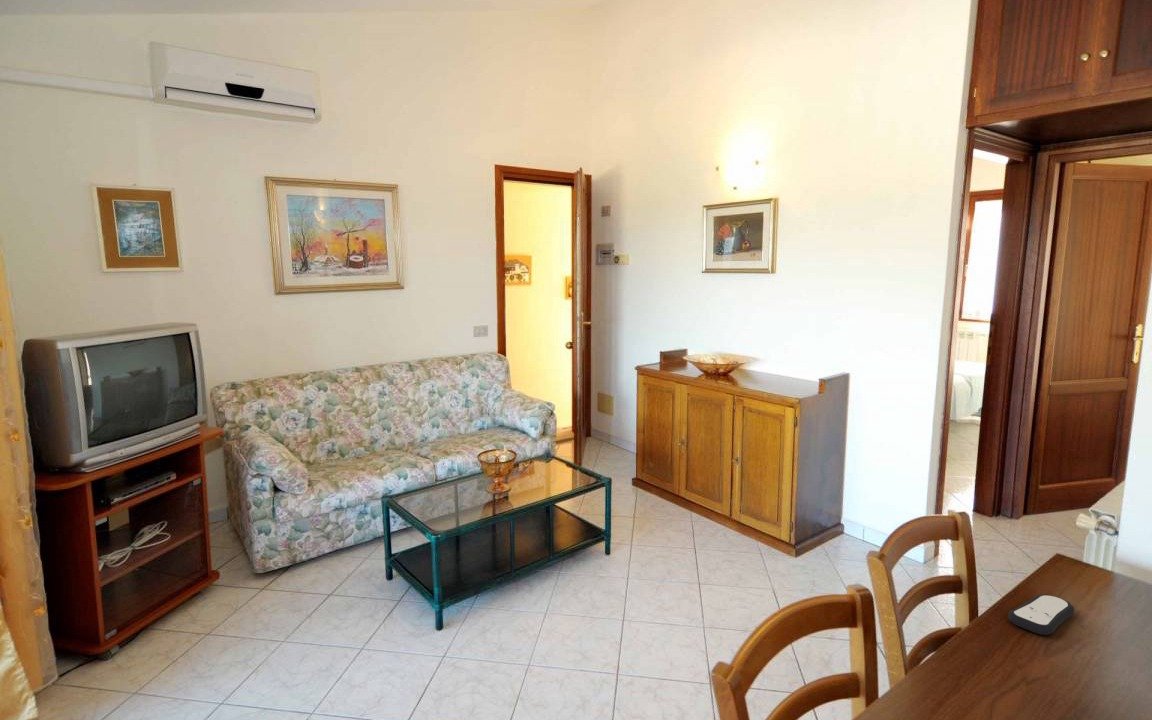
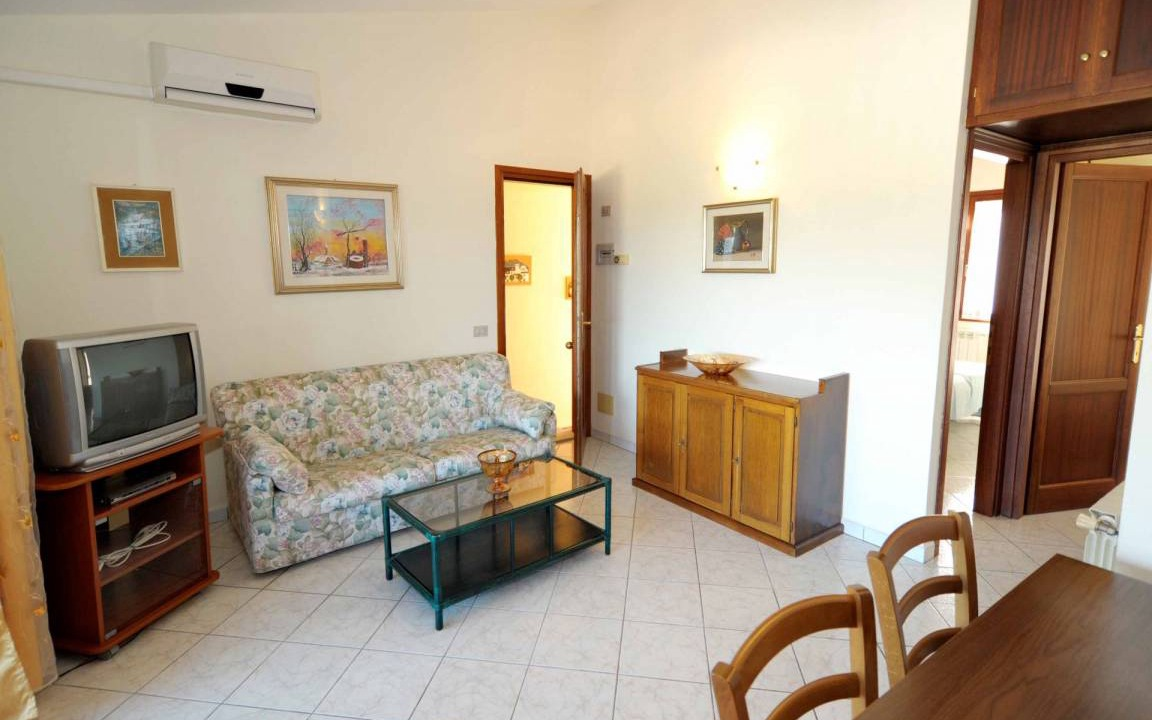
- remote control (1042, 612)
